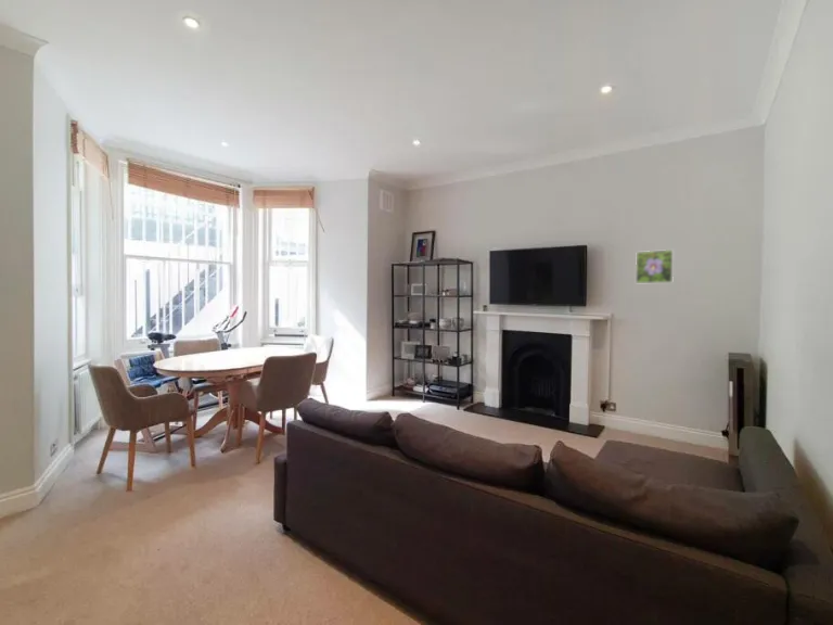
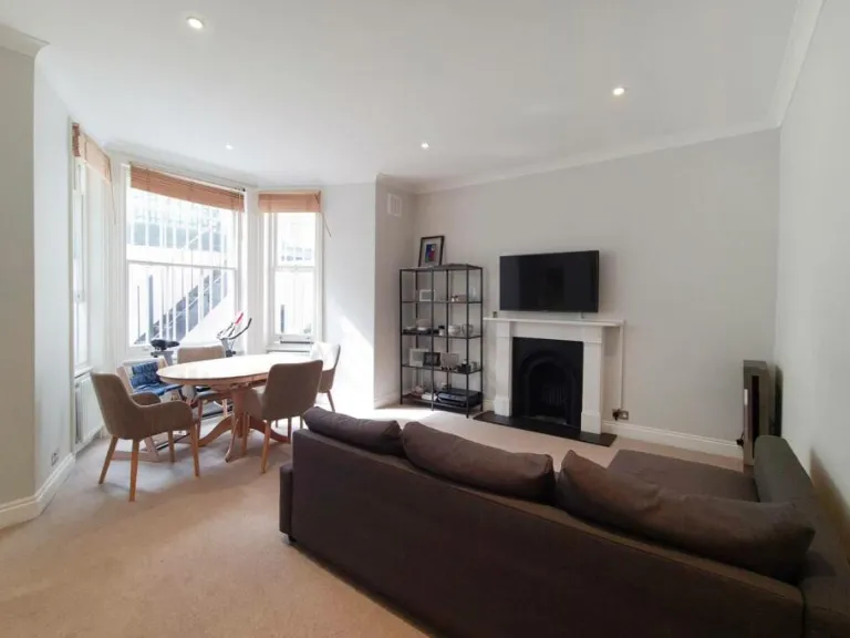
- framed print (654, 267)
